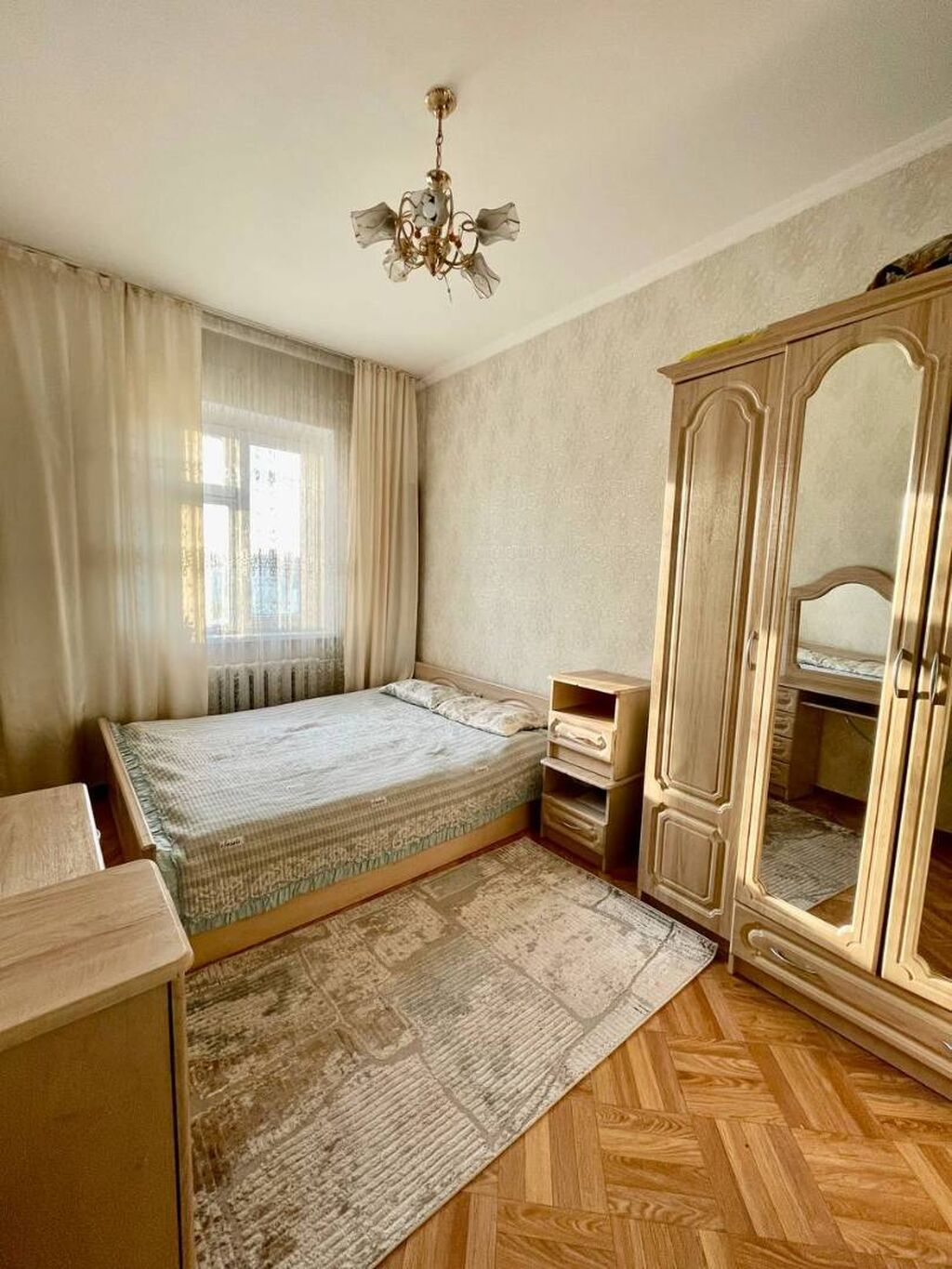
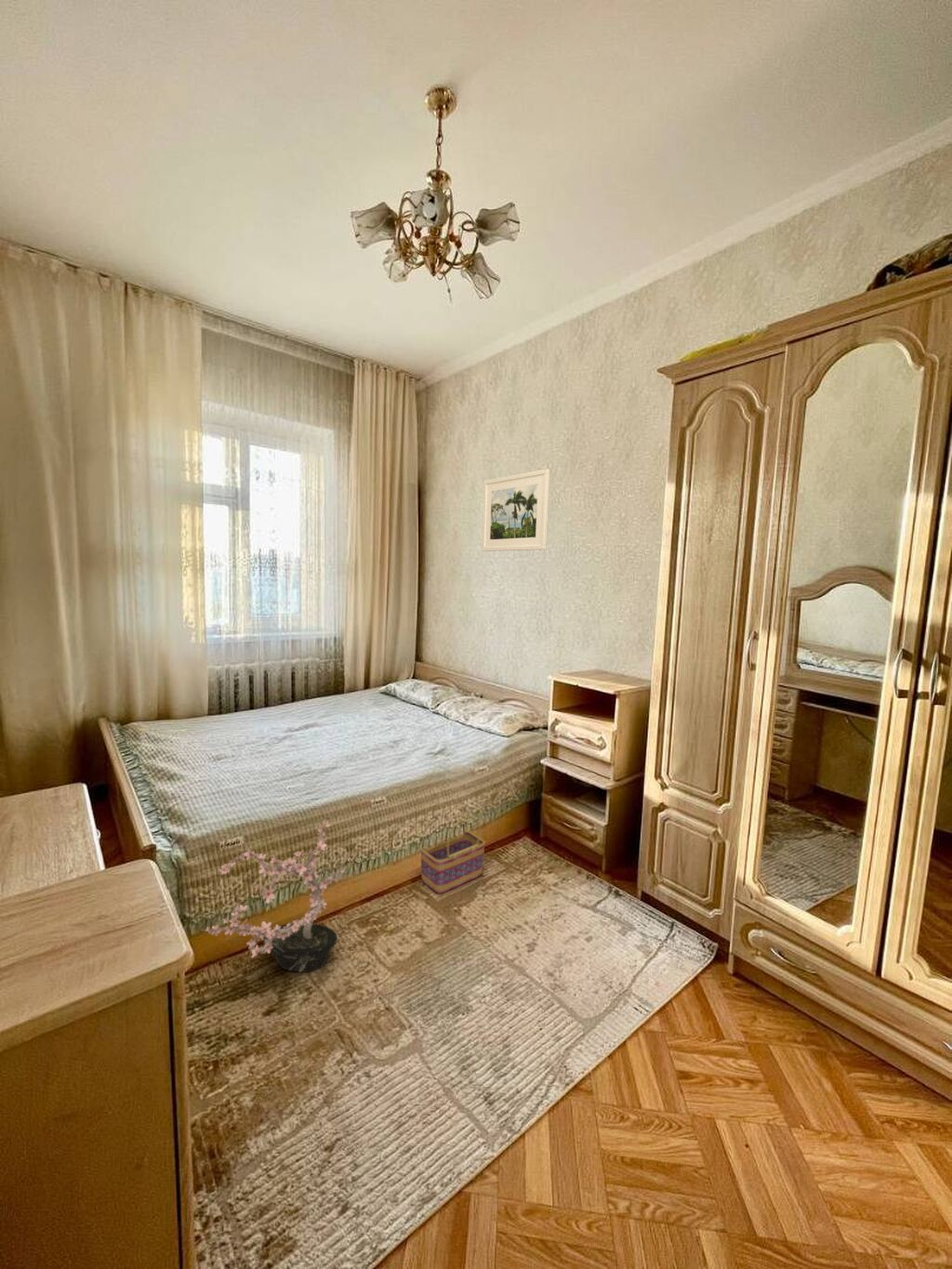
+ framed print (513, 513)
+ basket (453, 844)
+ potted plant (269, 902)
